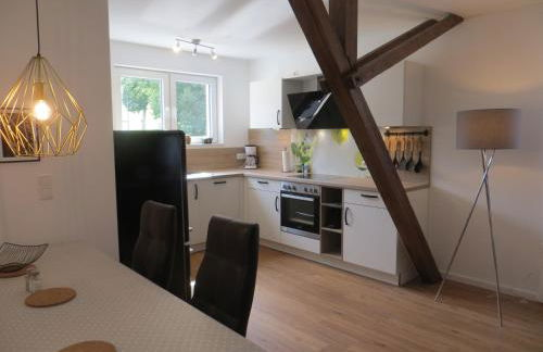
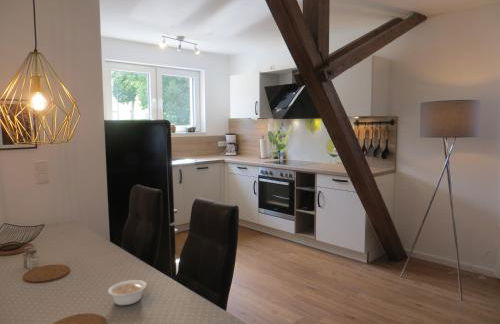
+ legume (129, 291)
